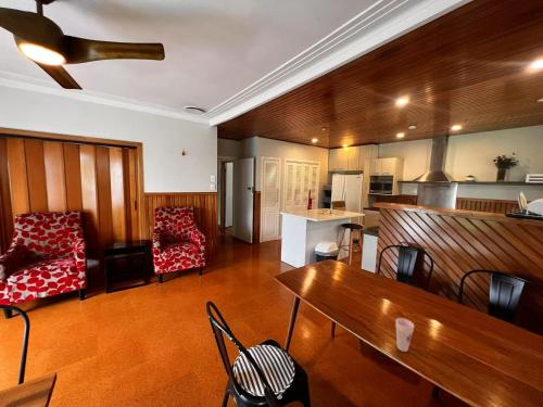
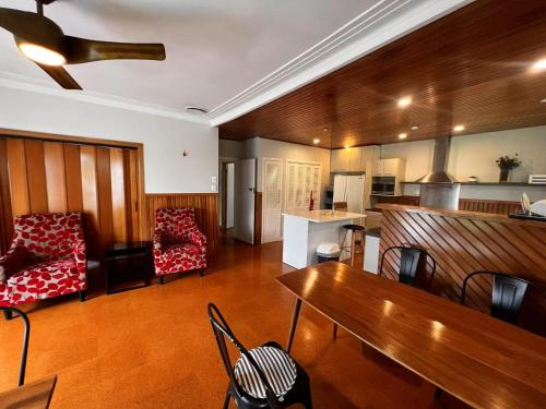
- cup (403, 335)
